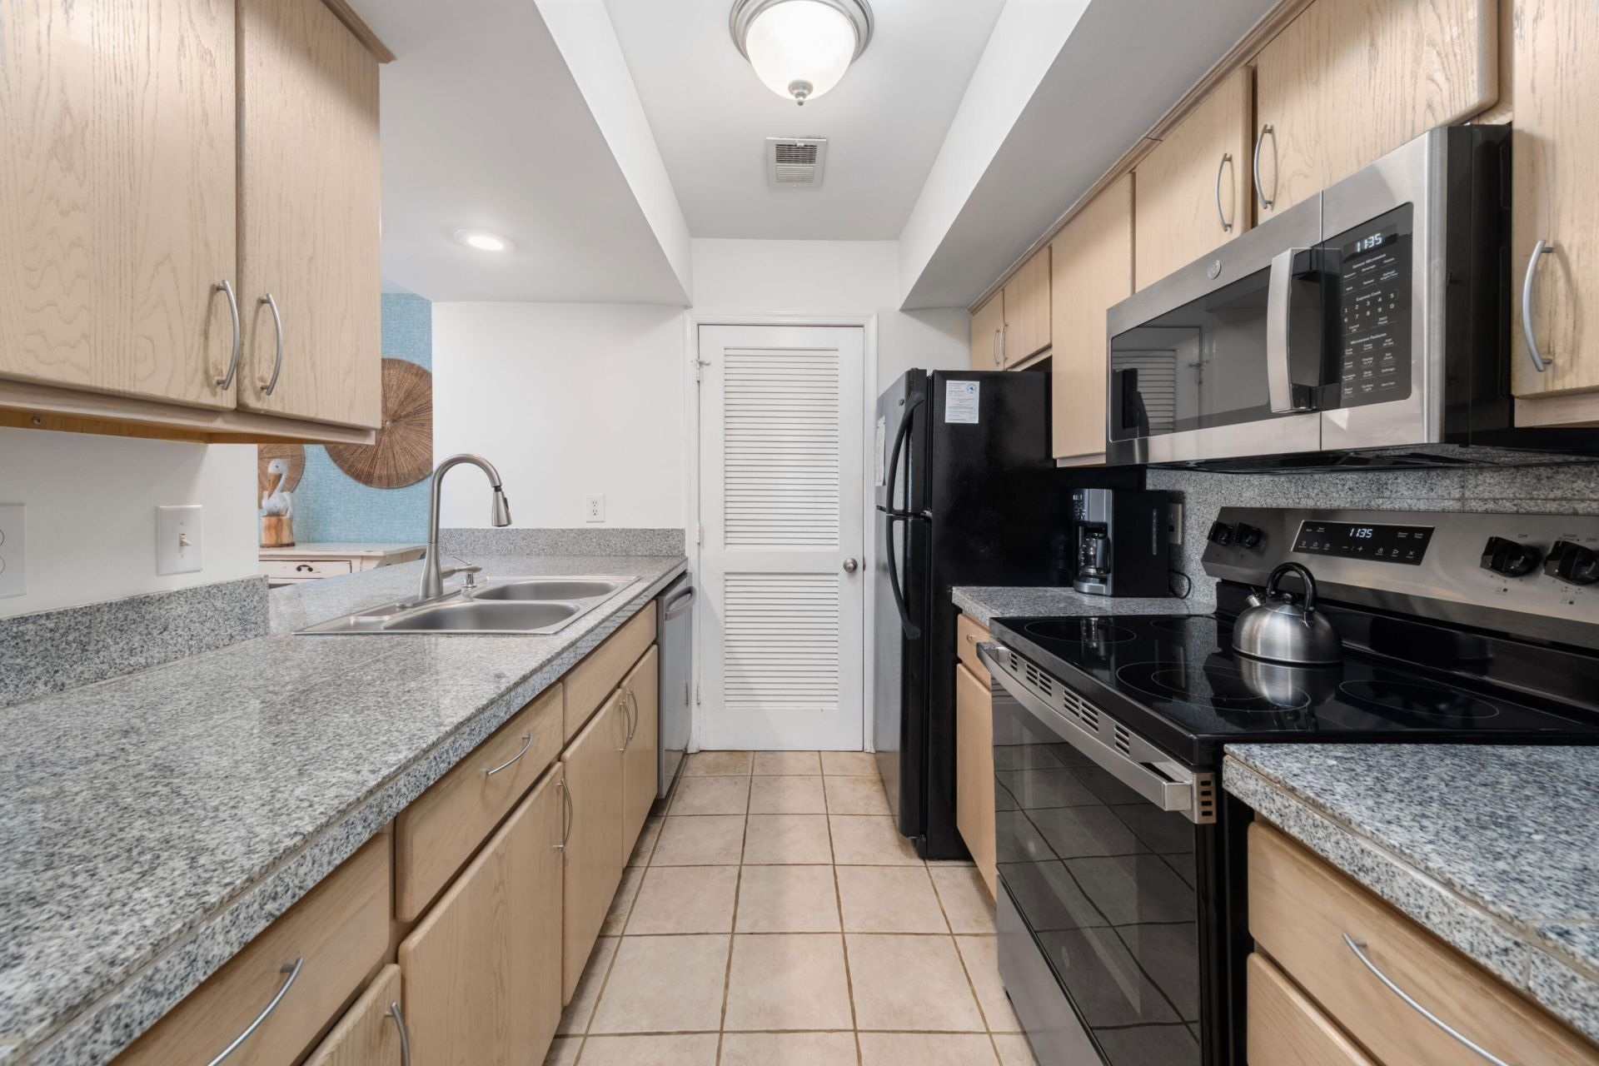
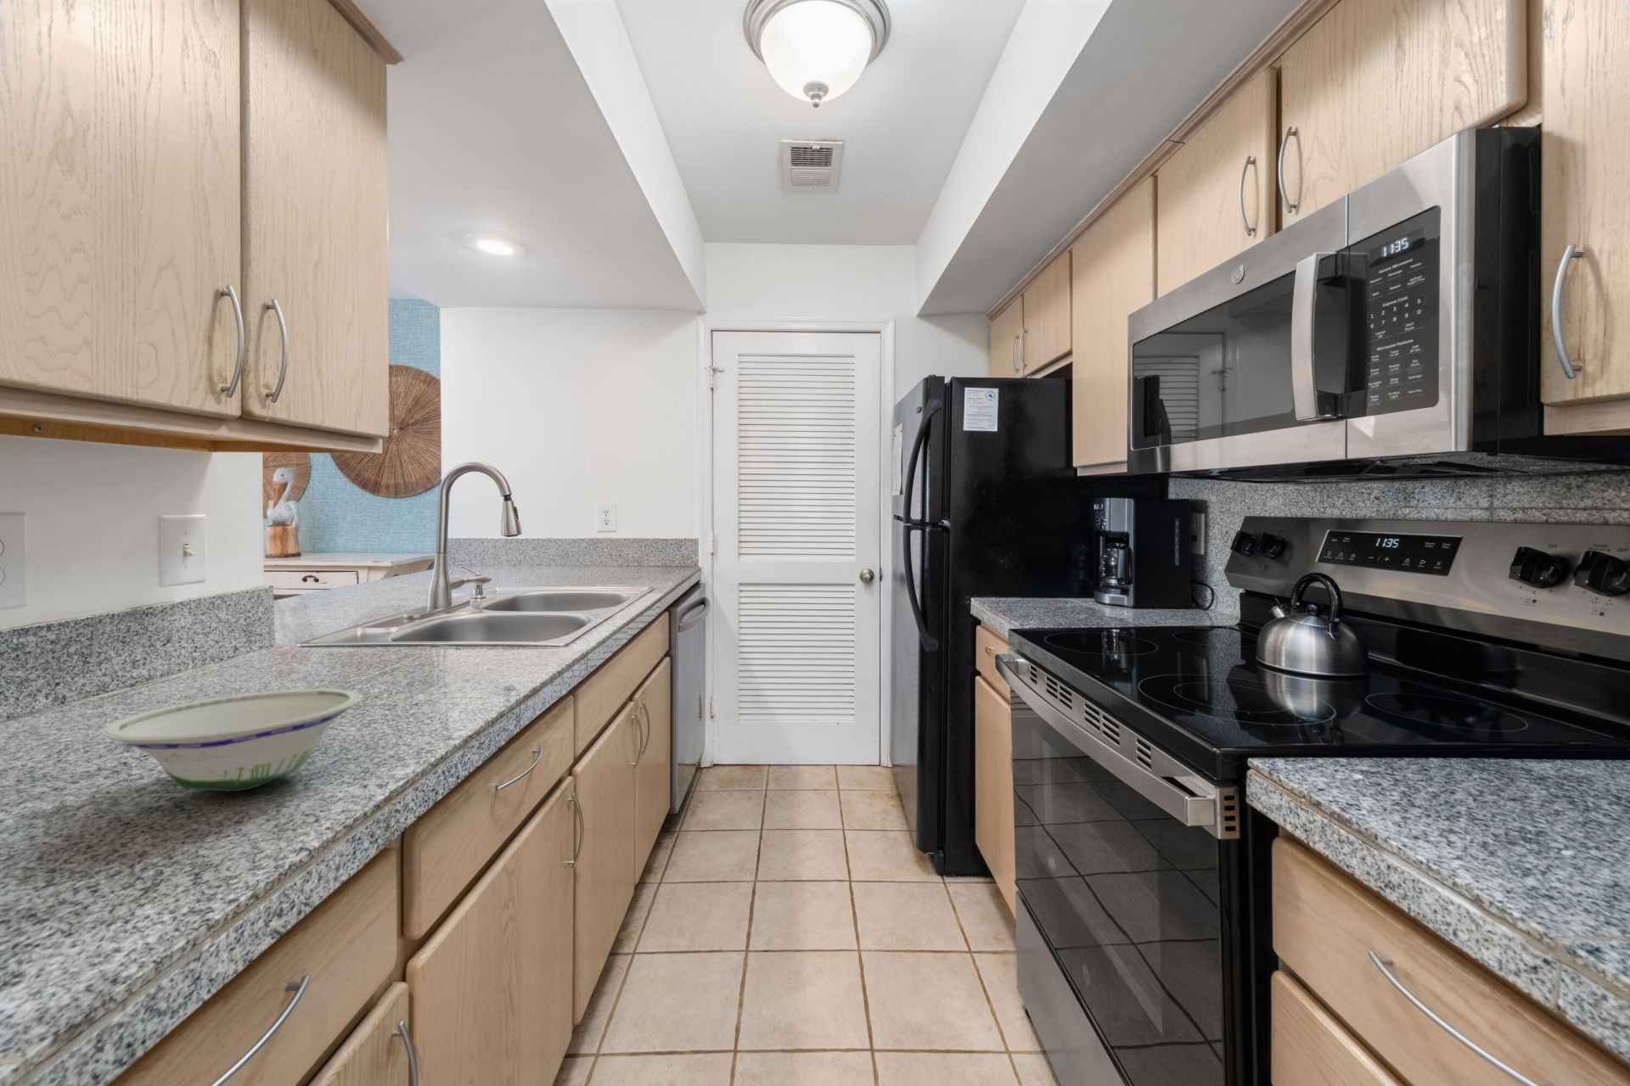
+ bowl (244, 747)
